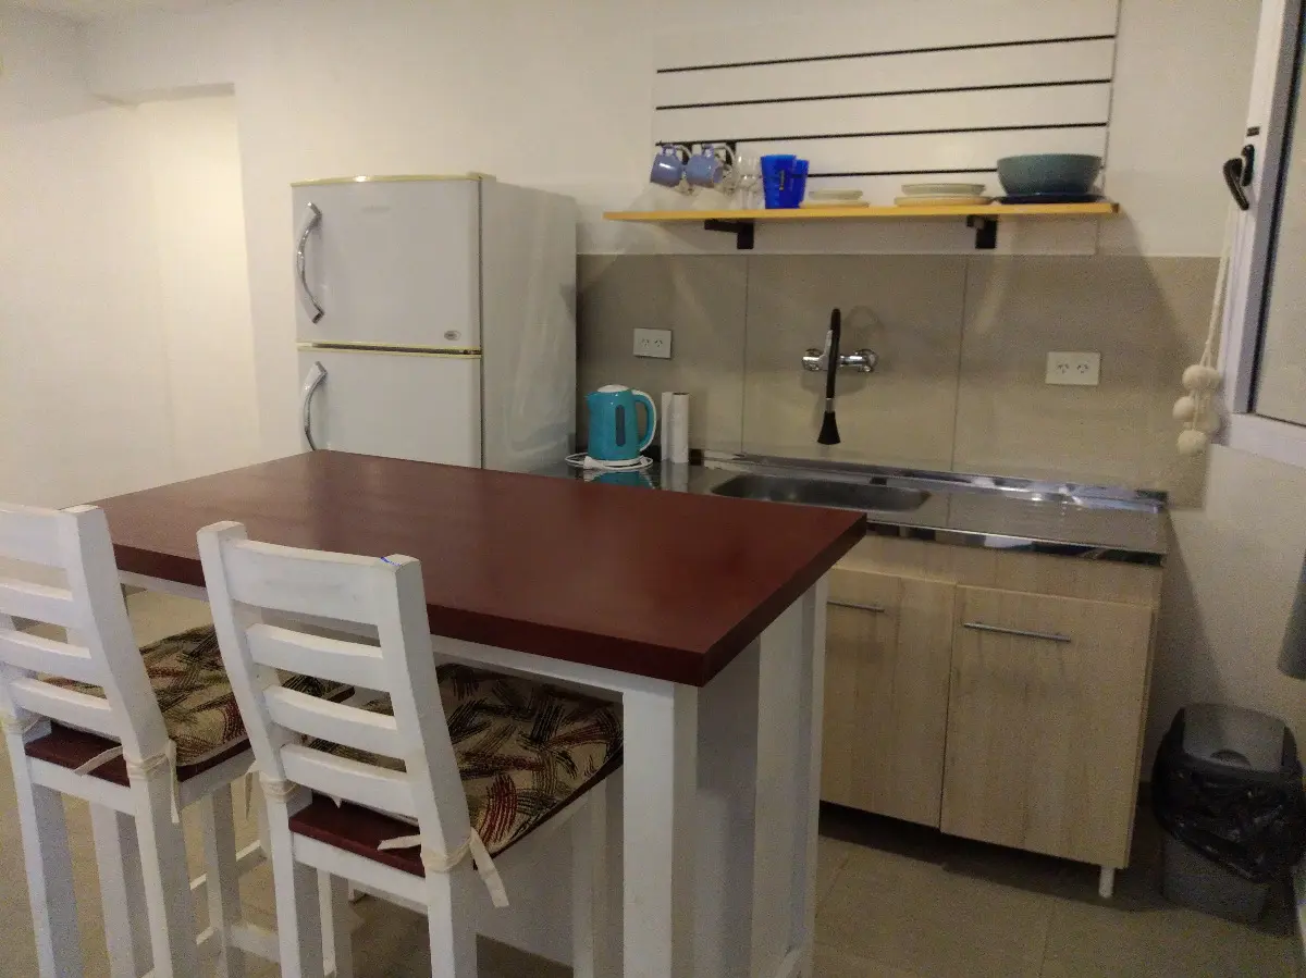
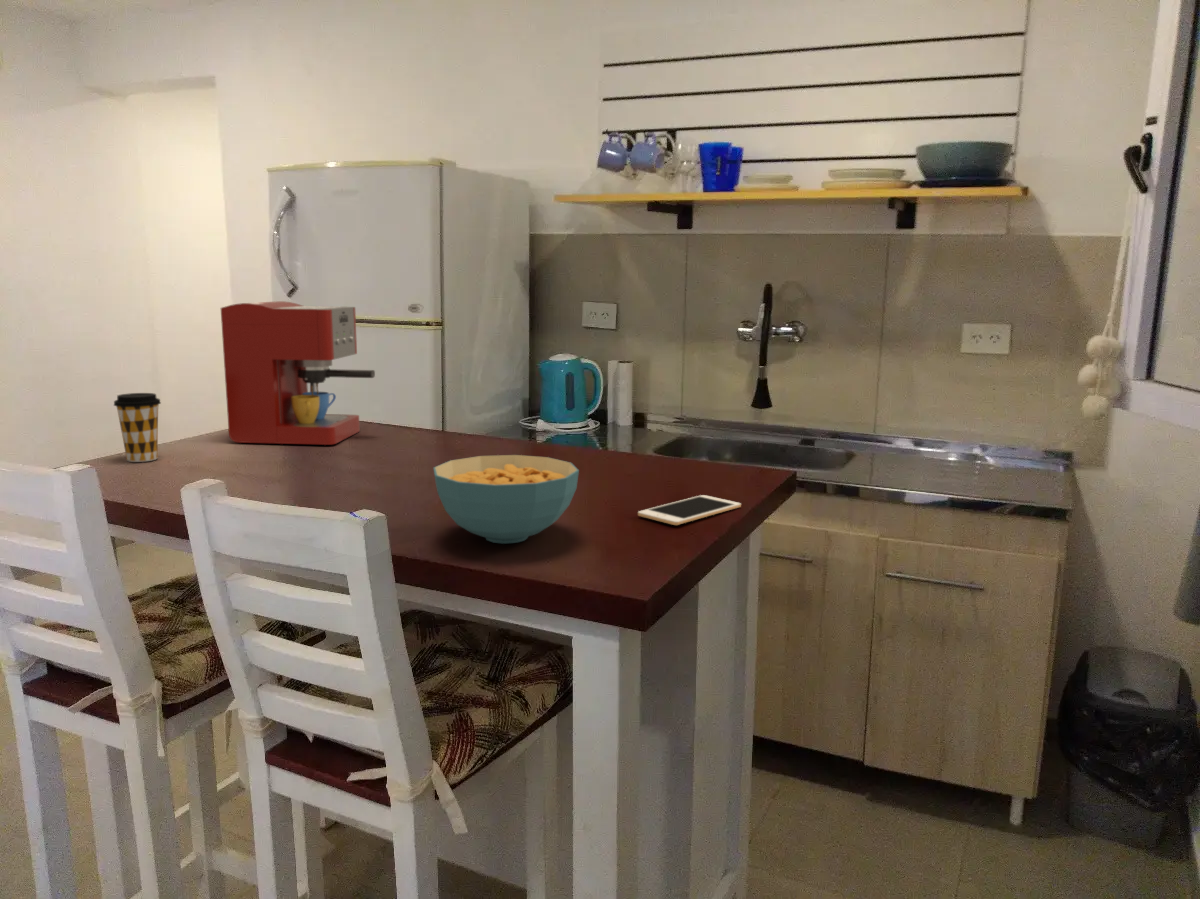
+ cell phone (690, 509)
+ coffee cup (139, 427)
+ cereal bowl (506, 503)
+ coffee maker (293, 370)
